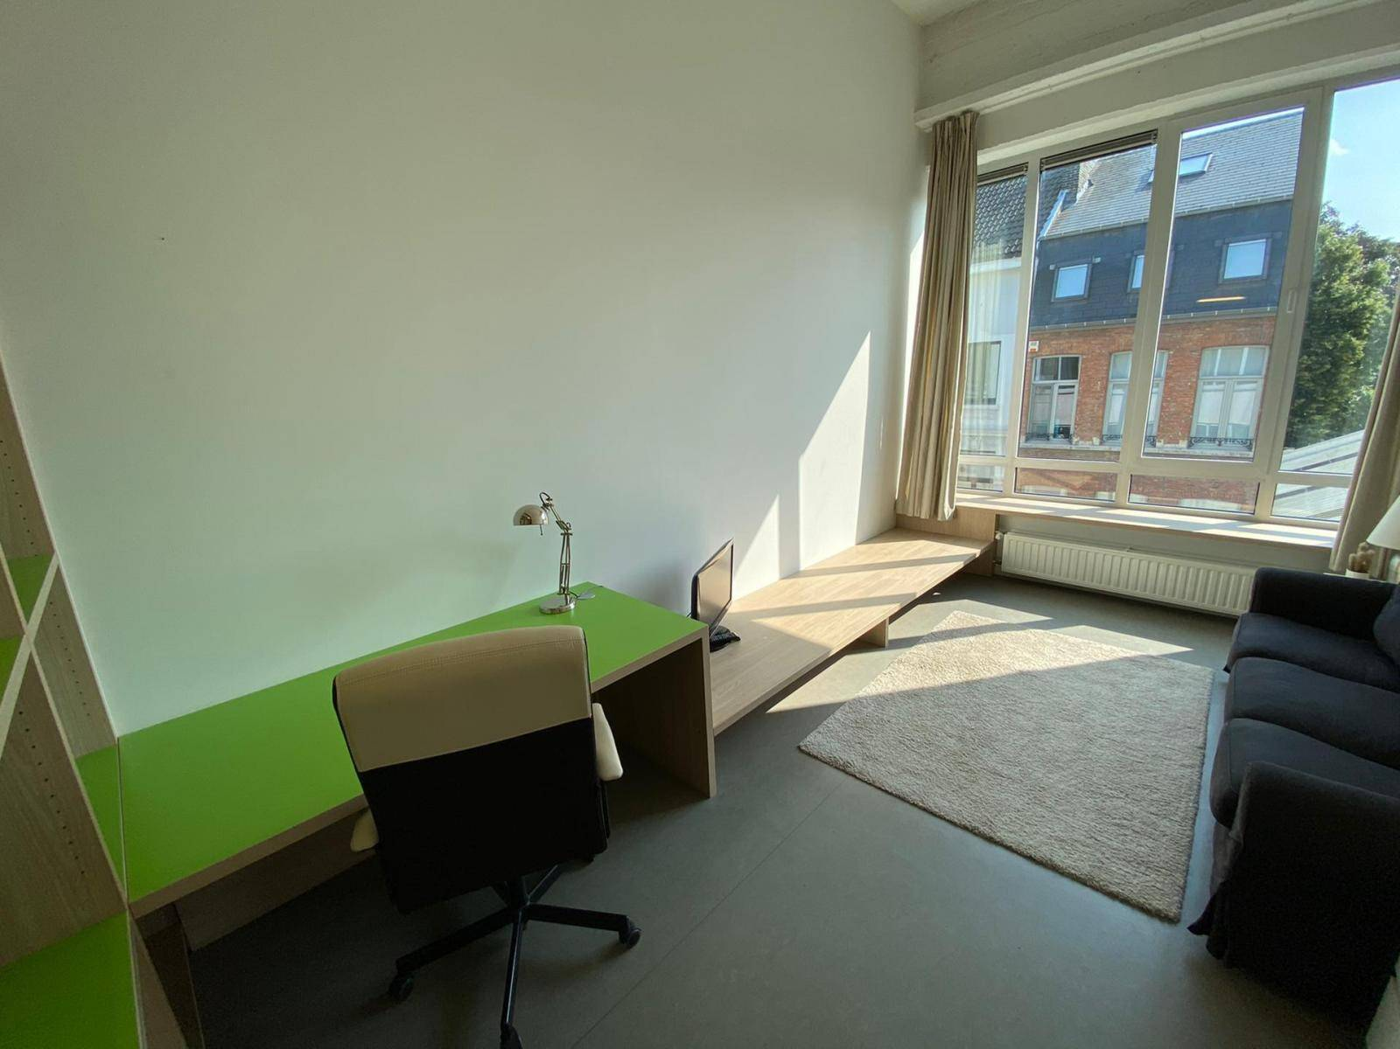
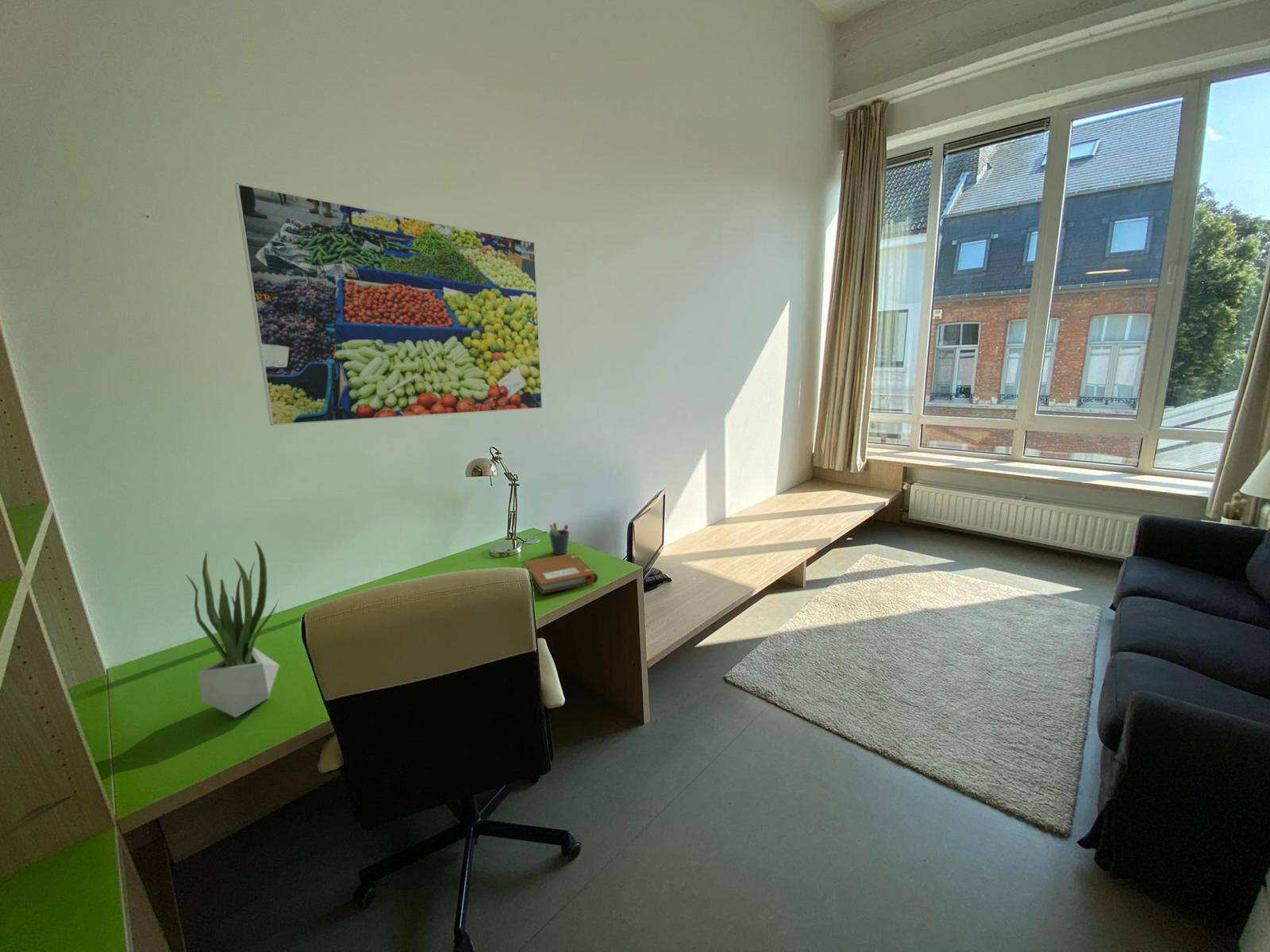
+ notebook (560, 572)
+ potted plant (240, 628)
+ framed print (421, 320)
+ pen holder (559, 537)
